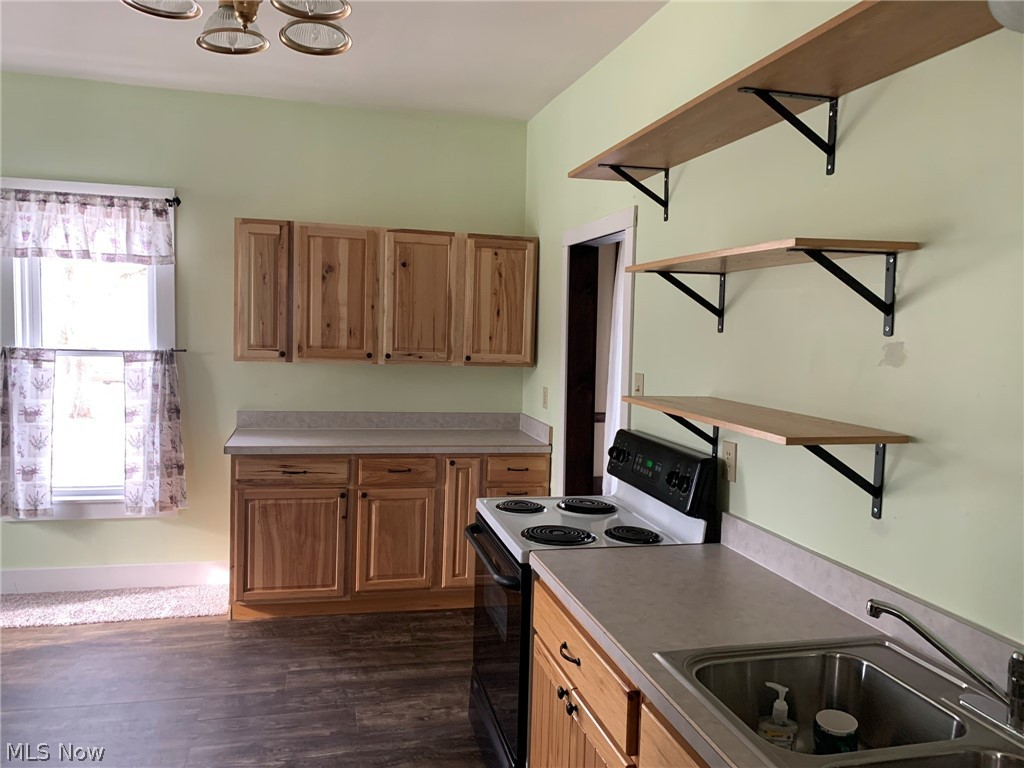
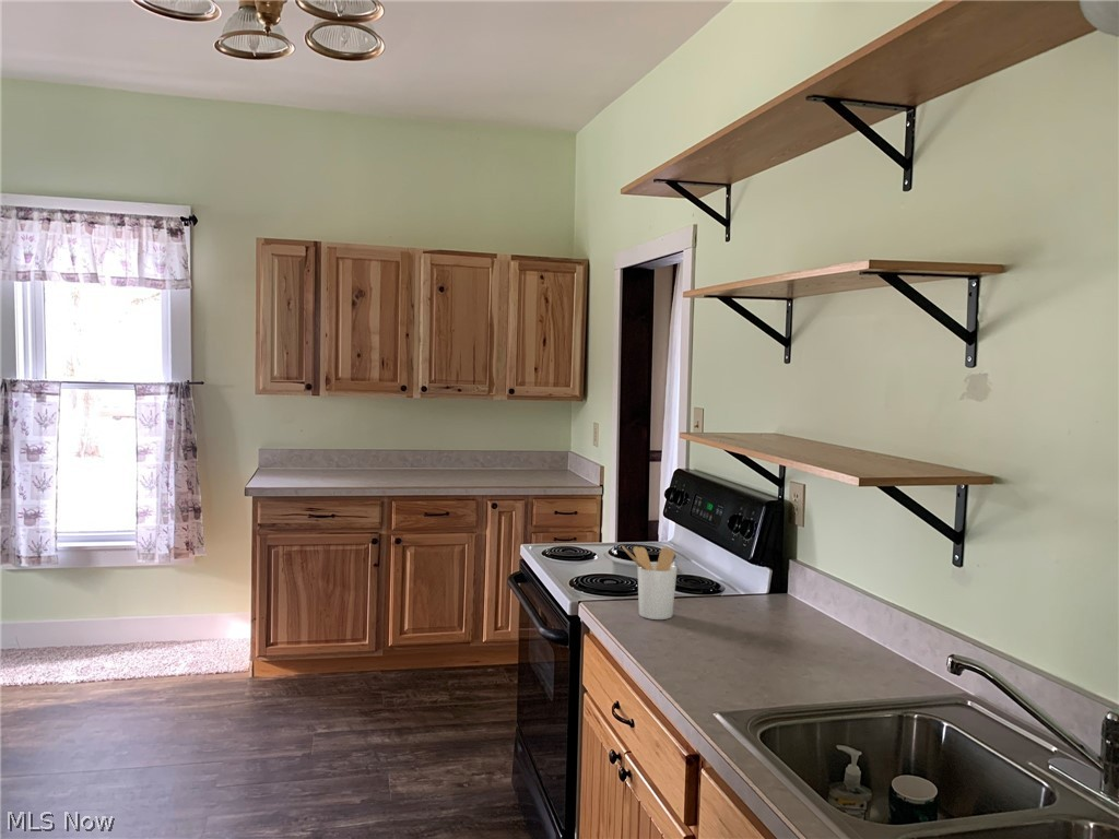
+ utensil holder (647, 579)
